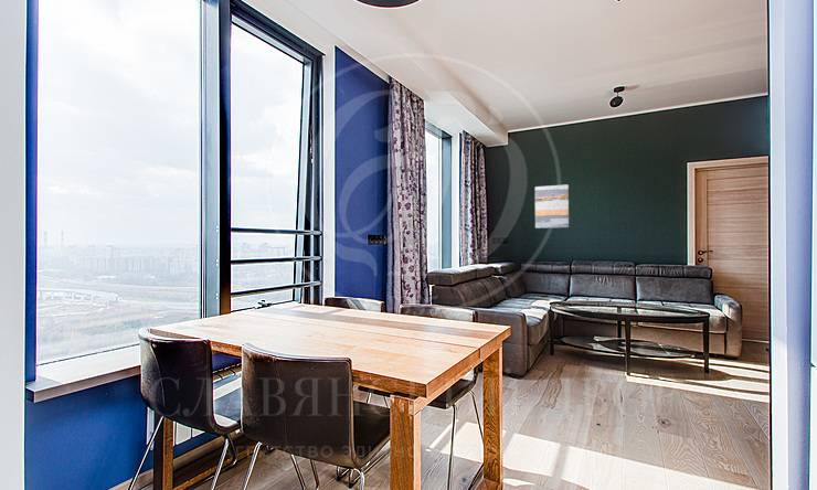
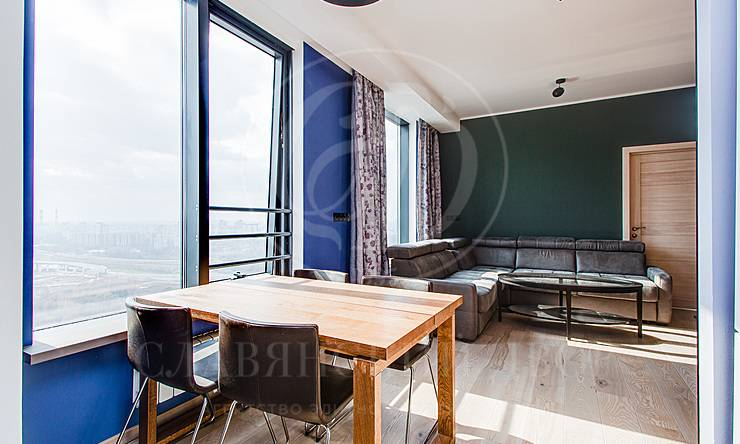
- wall art (551, 206)
